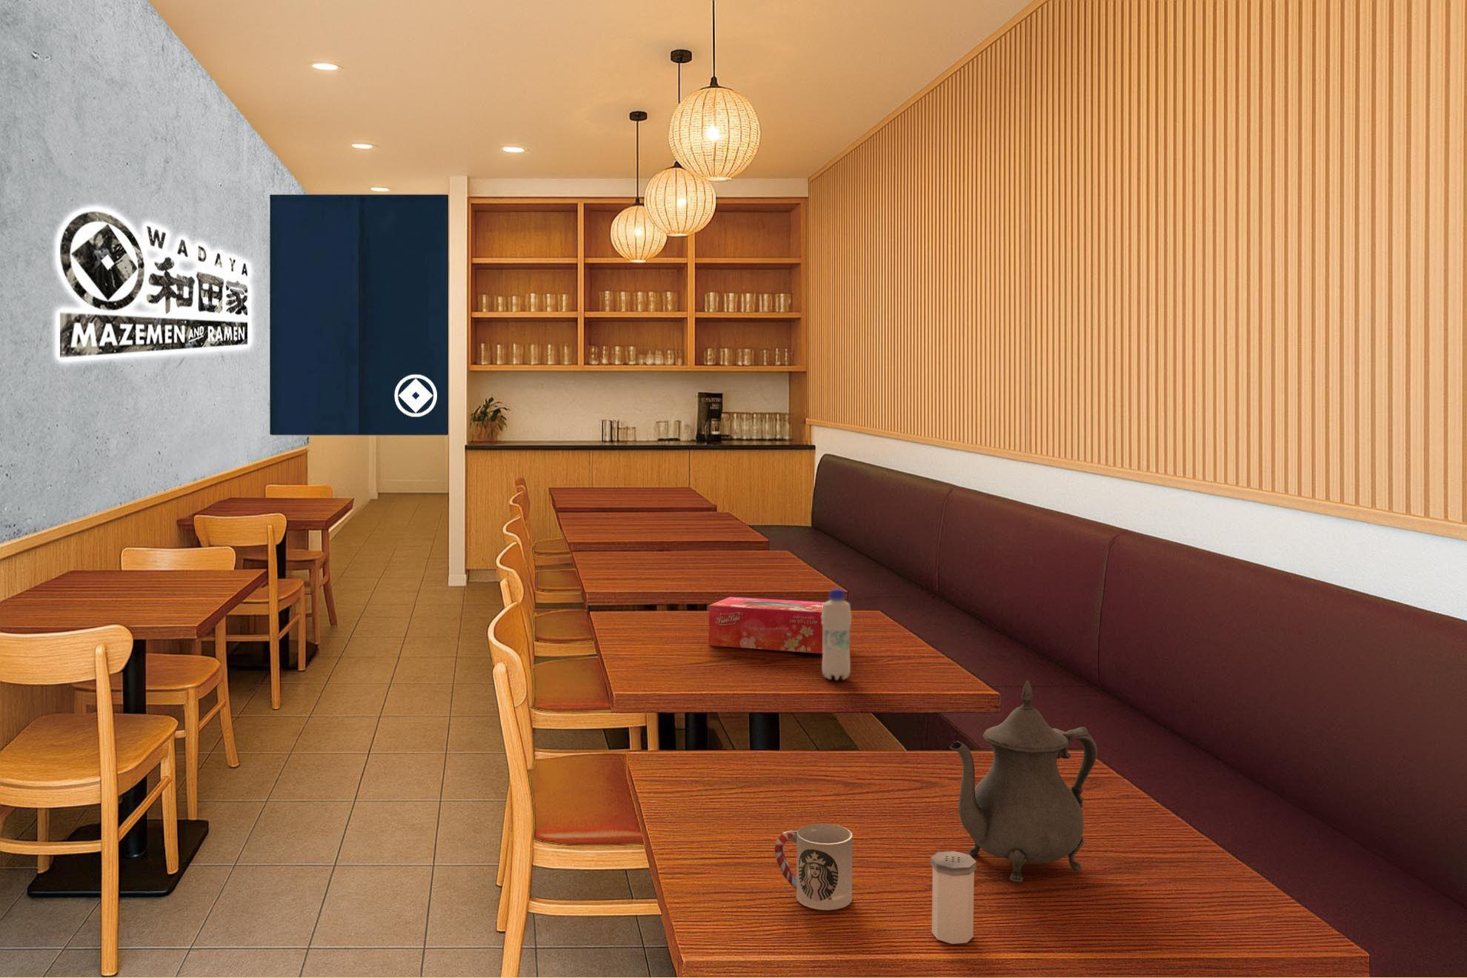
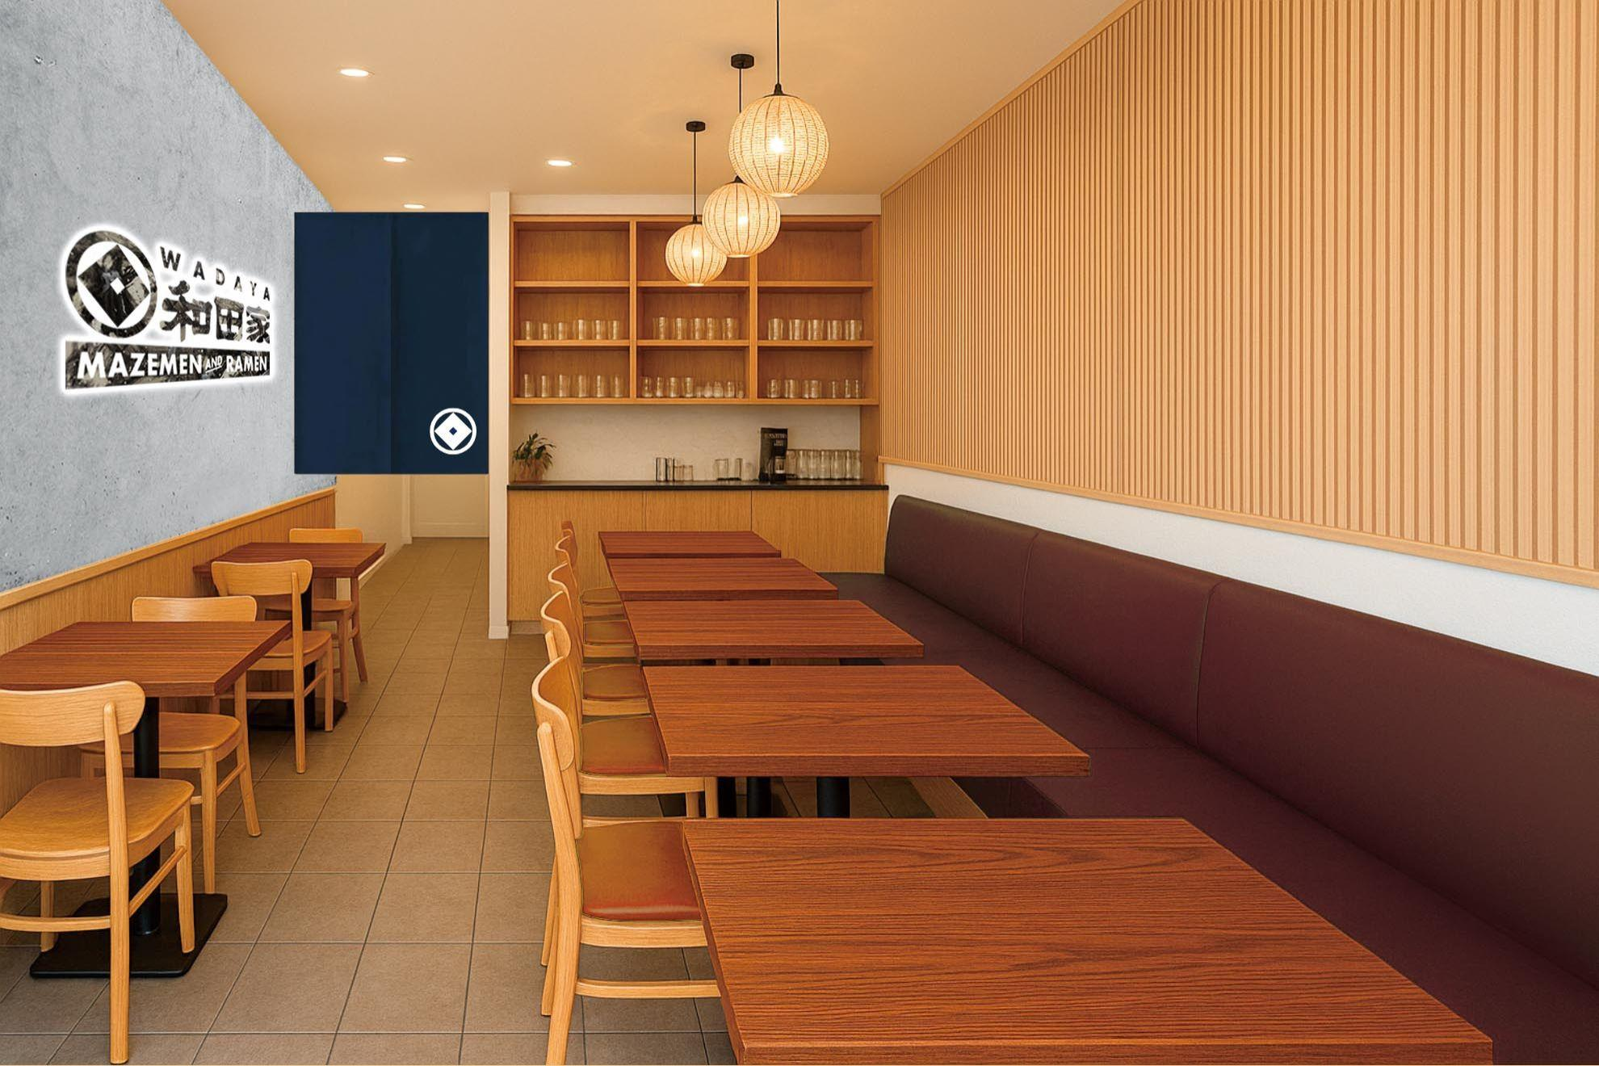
- cup (812, 863)
- tissue box (774, 624)
- teapot (1025, 772)
- bottle (836, 633)
- salt shaker (953, 896)
